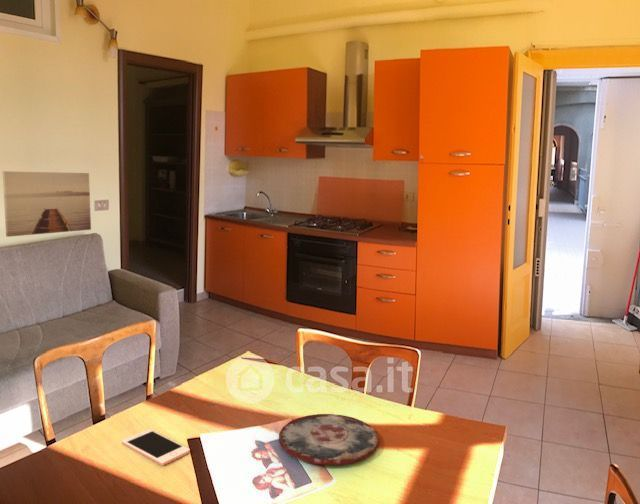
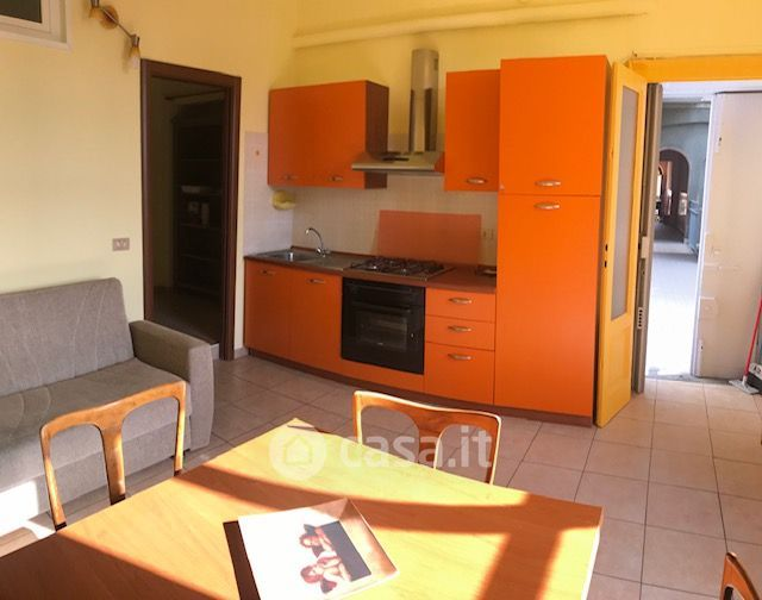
- plate (328, 437)
- wall art (50, 202)
- cell phone (155, 446)
